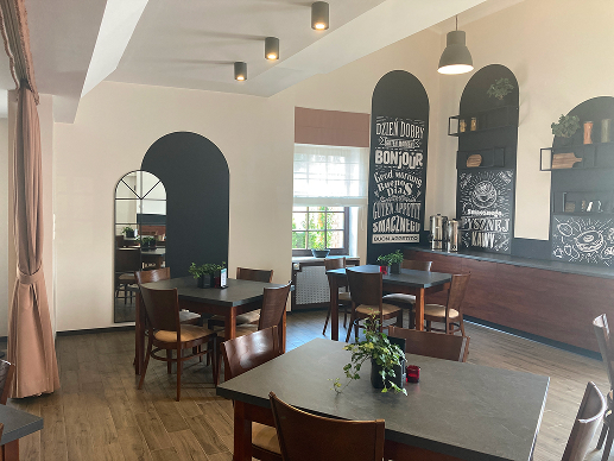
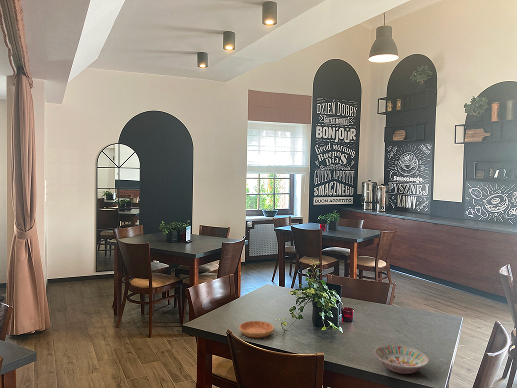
+ bowl (400, 361)
+ saucer (256, 329)
